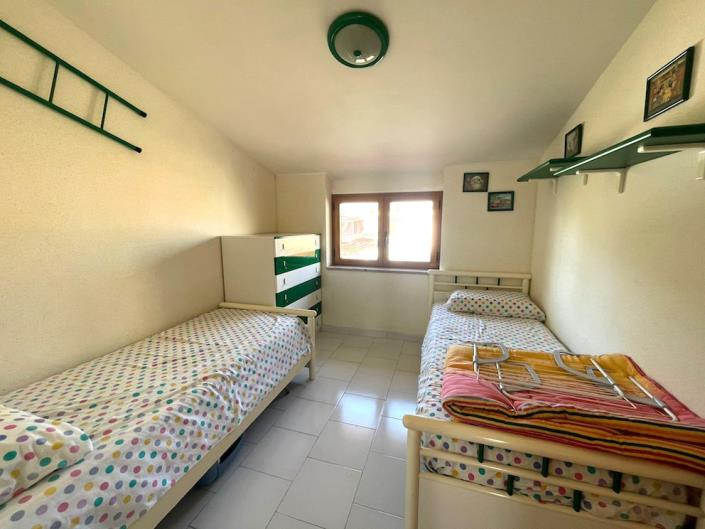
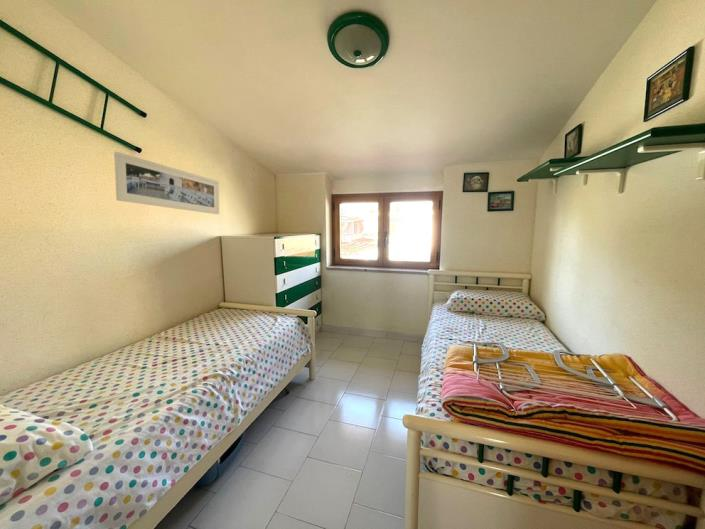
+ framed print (176, 189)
